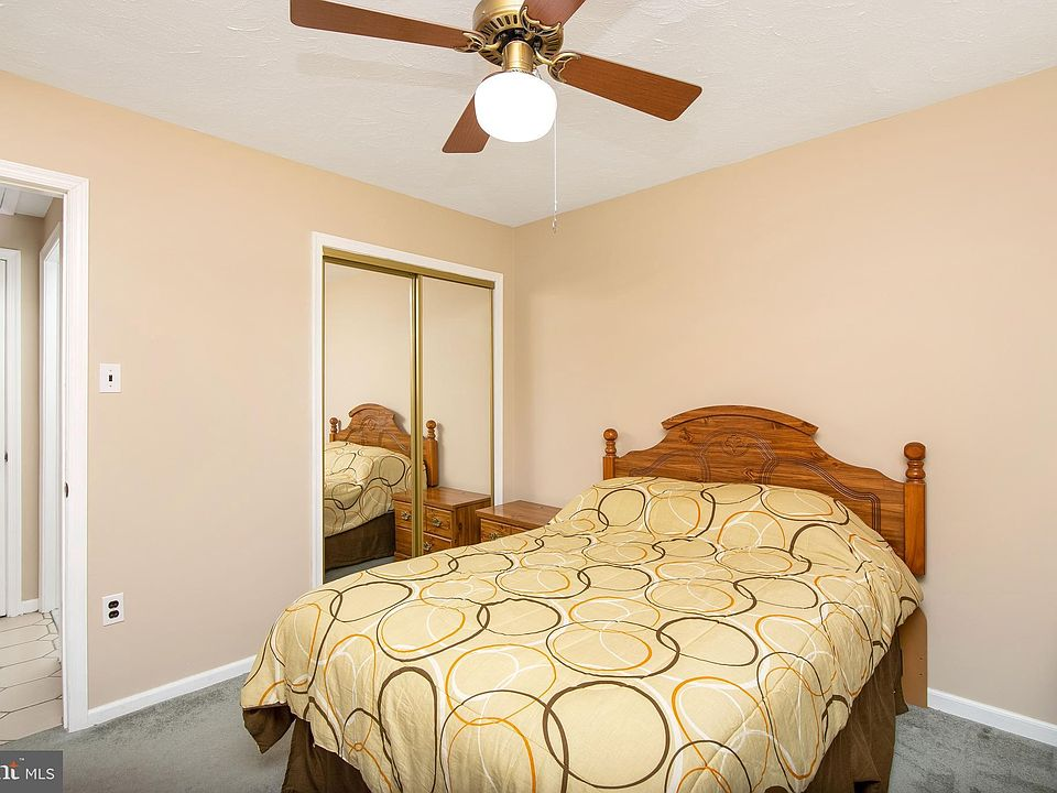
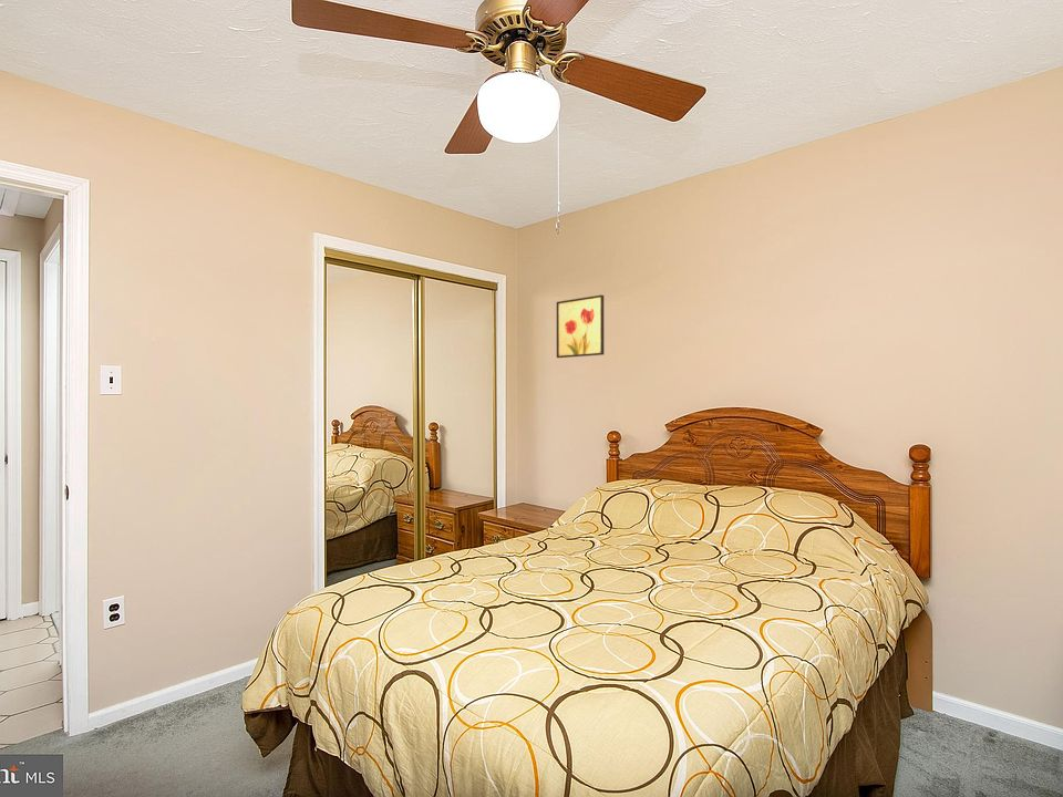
+ wall art (580, 327)
